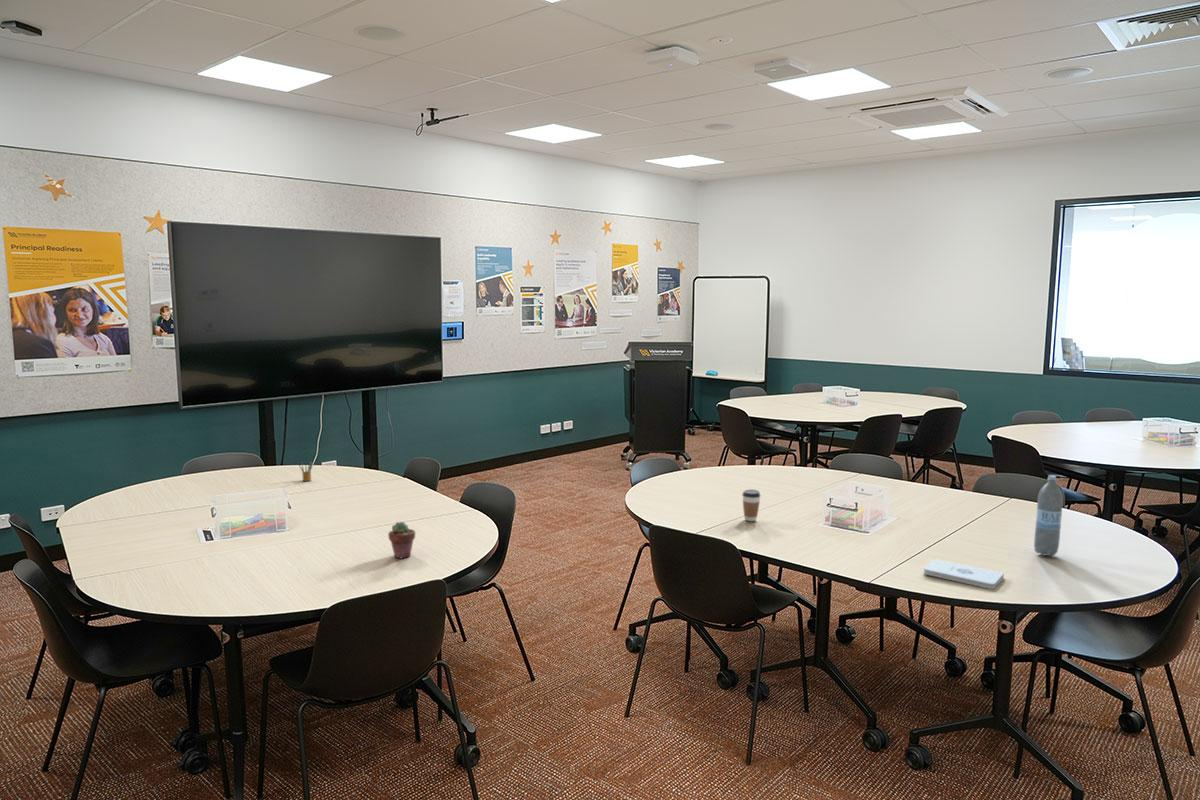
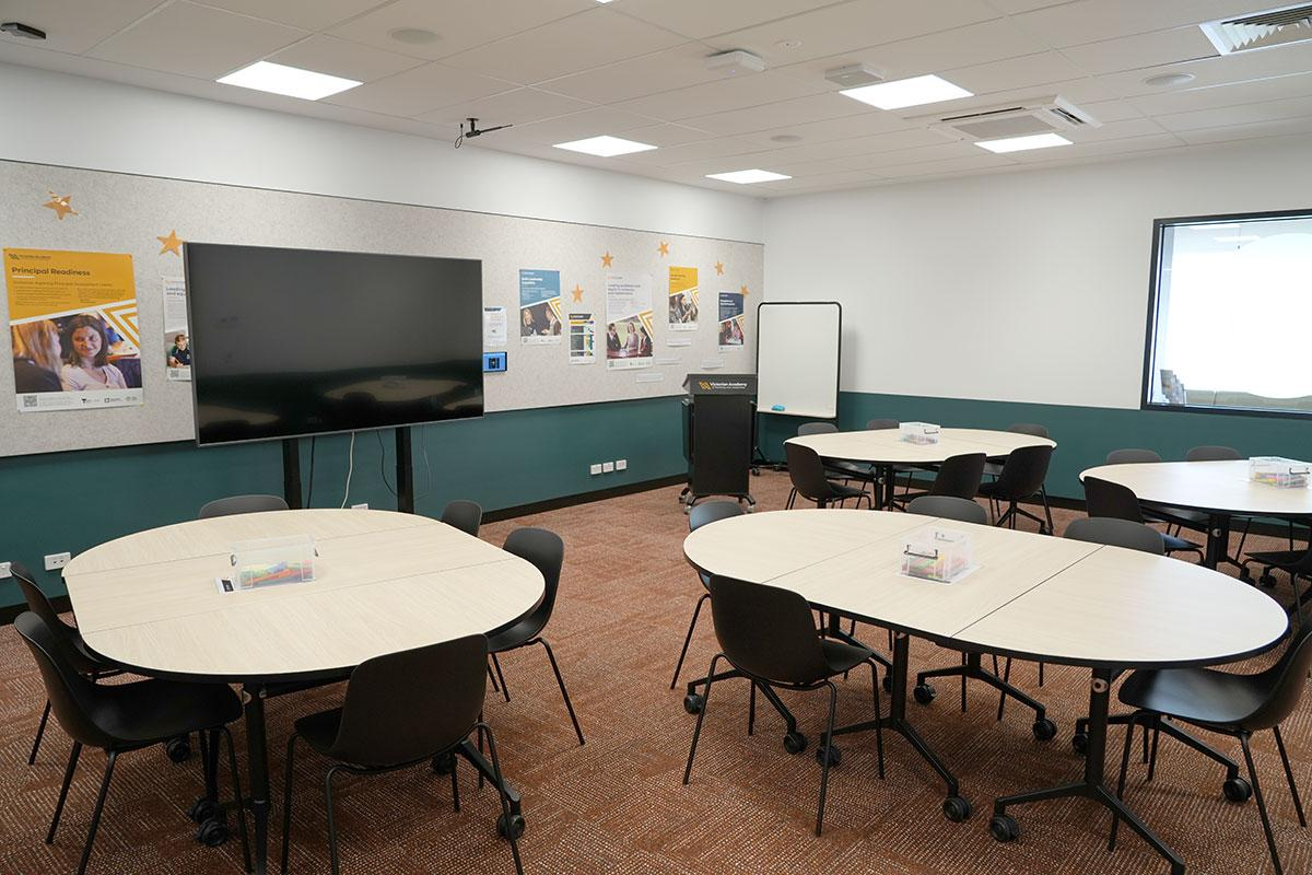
- potted succulent (402, 538)
- coffee cup (751, 505)
- pencil box (306, 470)
- notepad (962, 573)
- water bottle (1048, 515)
